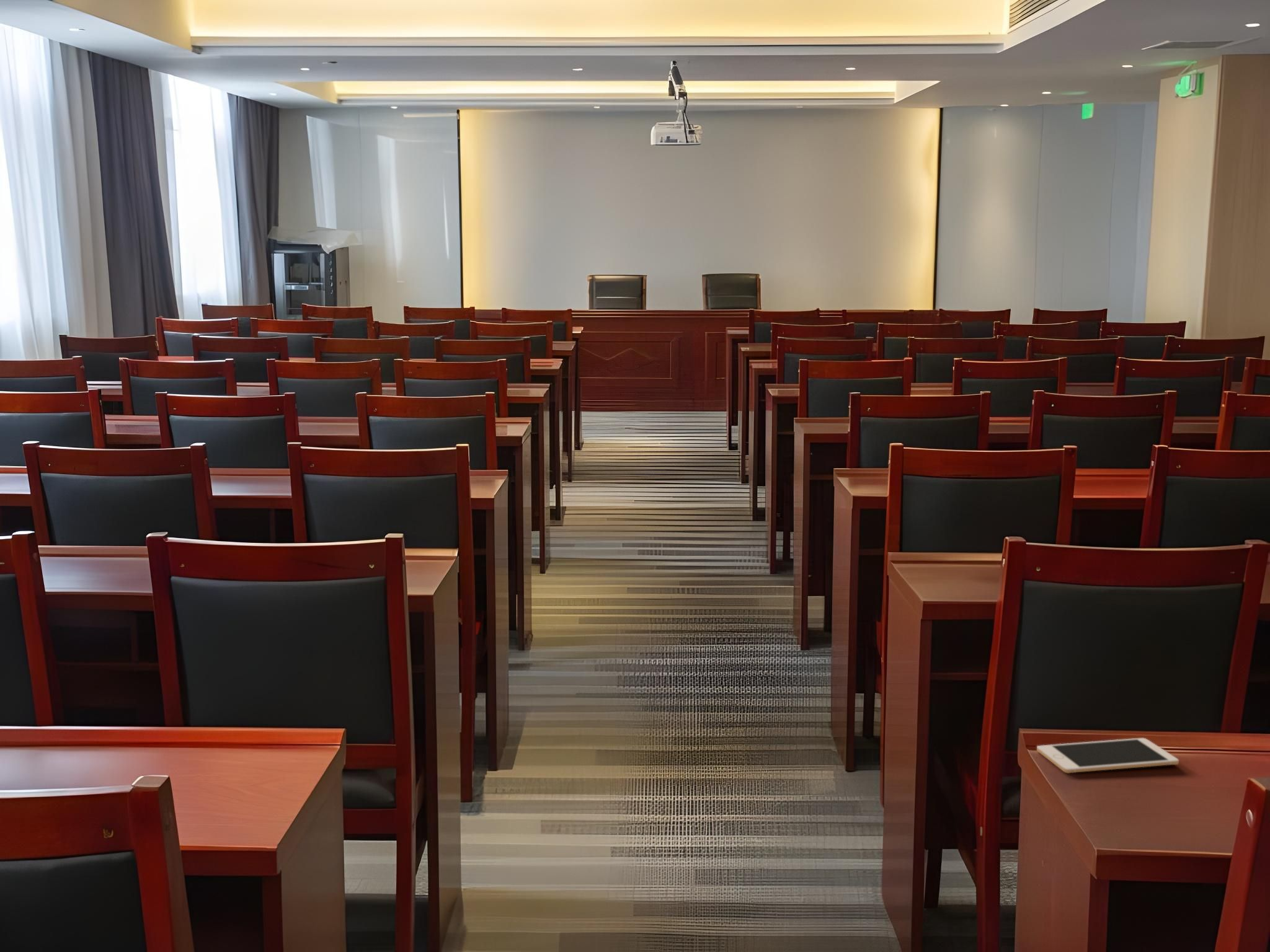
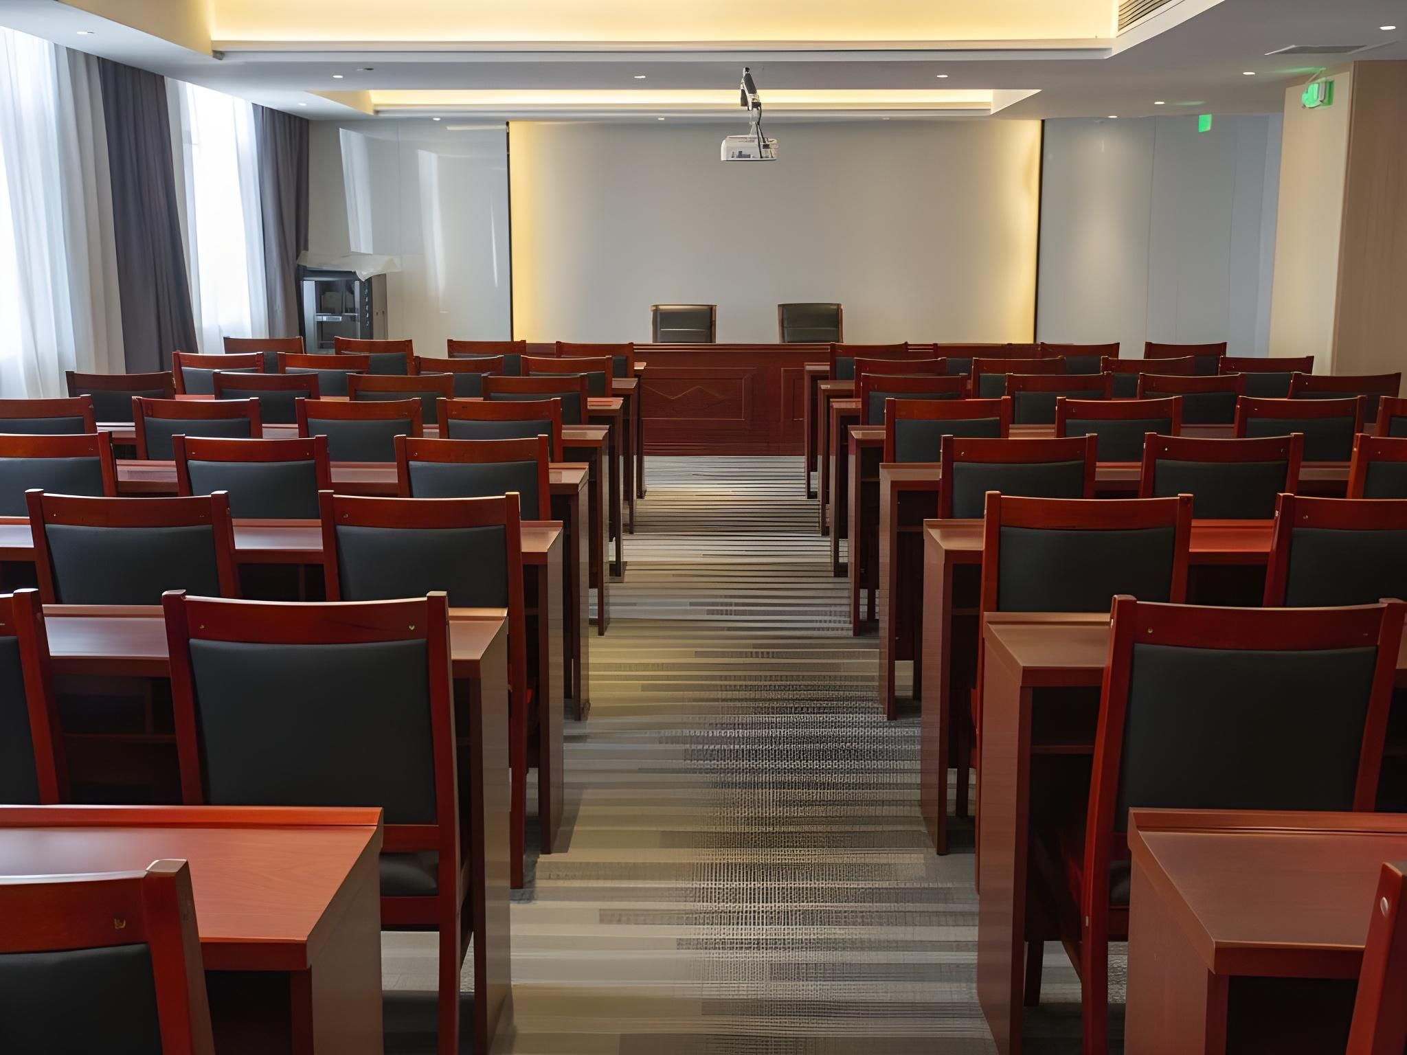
- cell phone (1106, 755)
